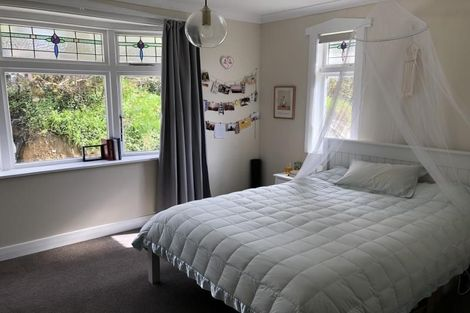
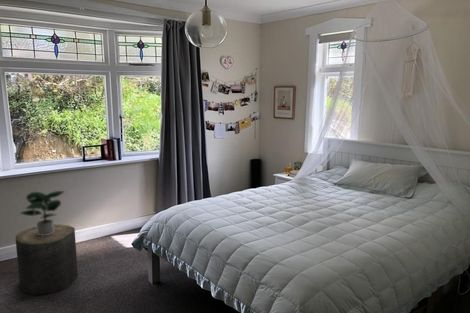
+ potted plant (44, 213)
+ stool (47, 257)
